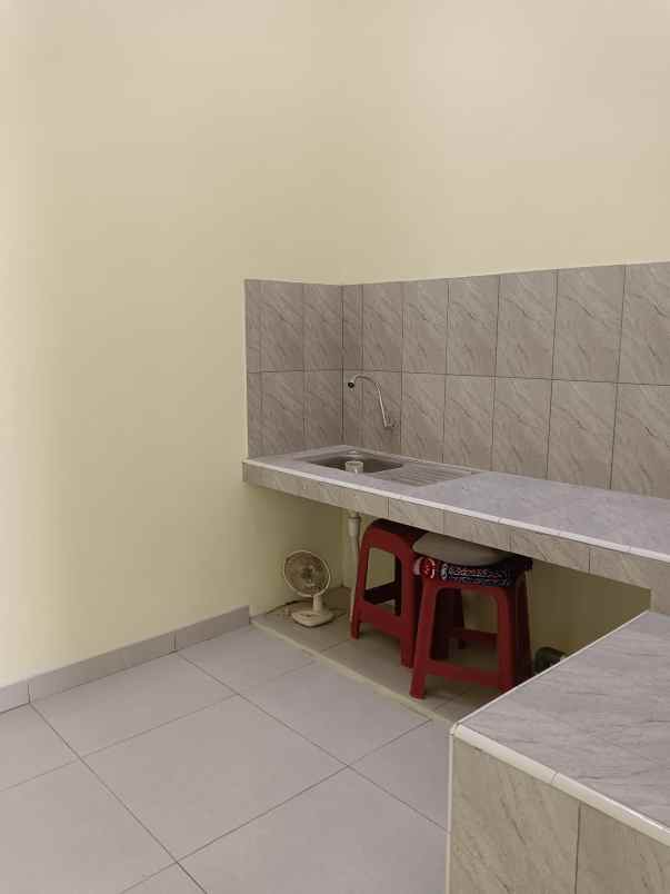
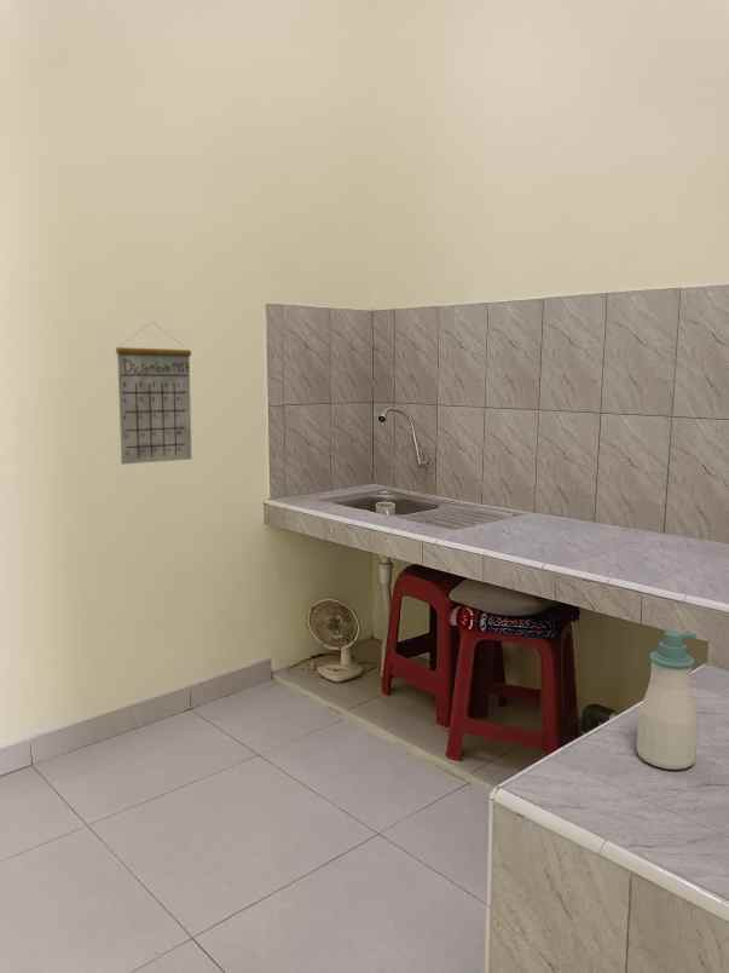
+ soap bottle (669, 696)
+ calendar (155, 392)
